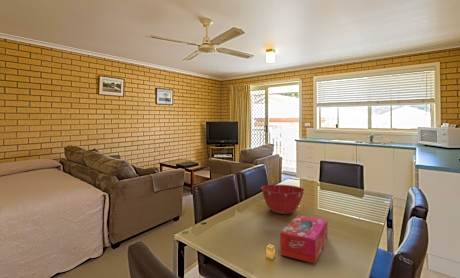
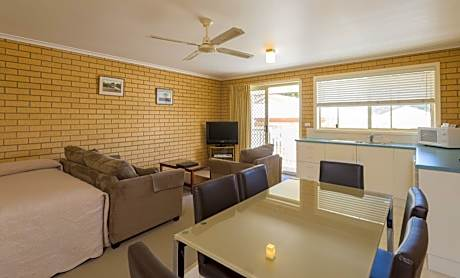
- mixing bowl (282, 199)
- tissue box (305, 235)
